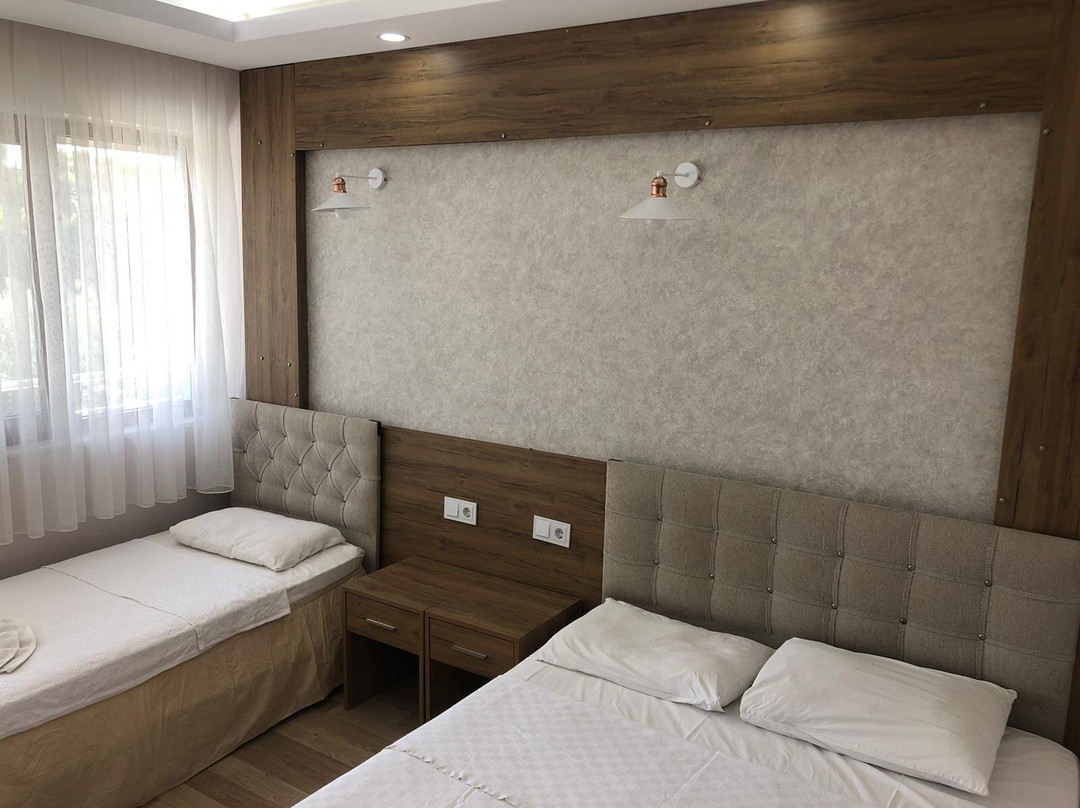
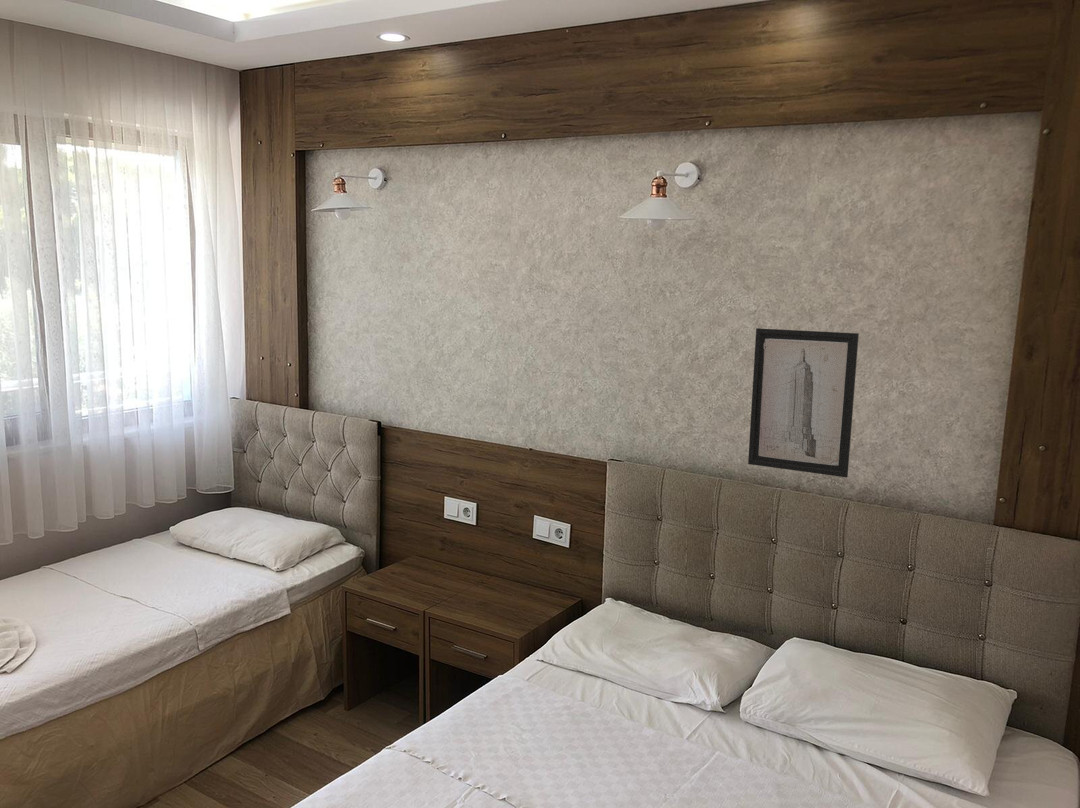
+ wall art (801, 401)
